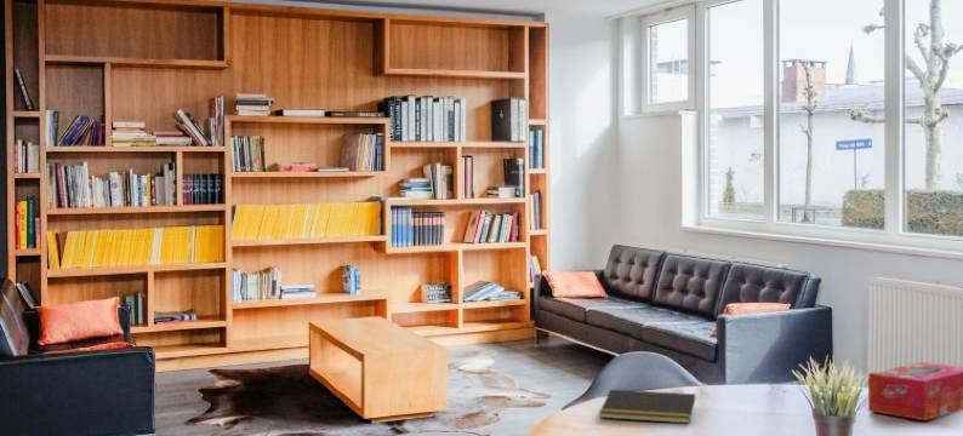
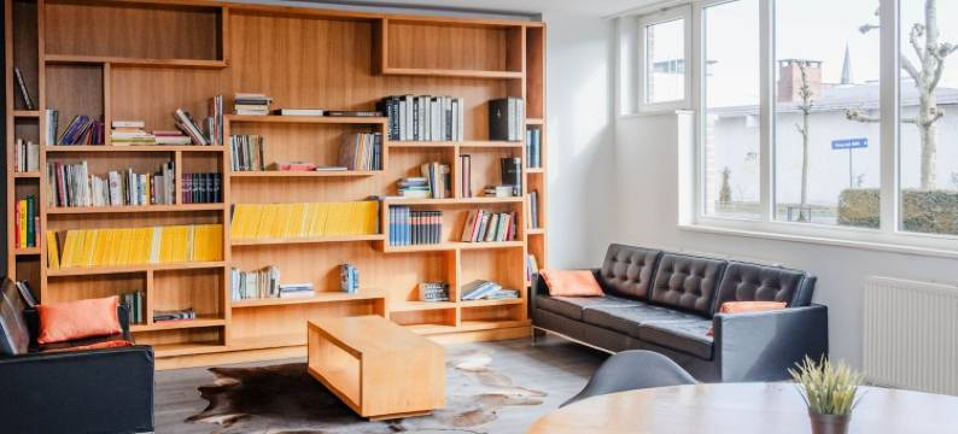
- notepad (648, 405)
- tissue box (923, 389)
